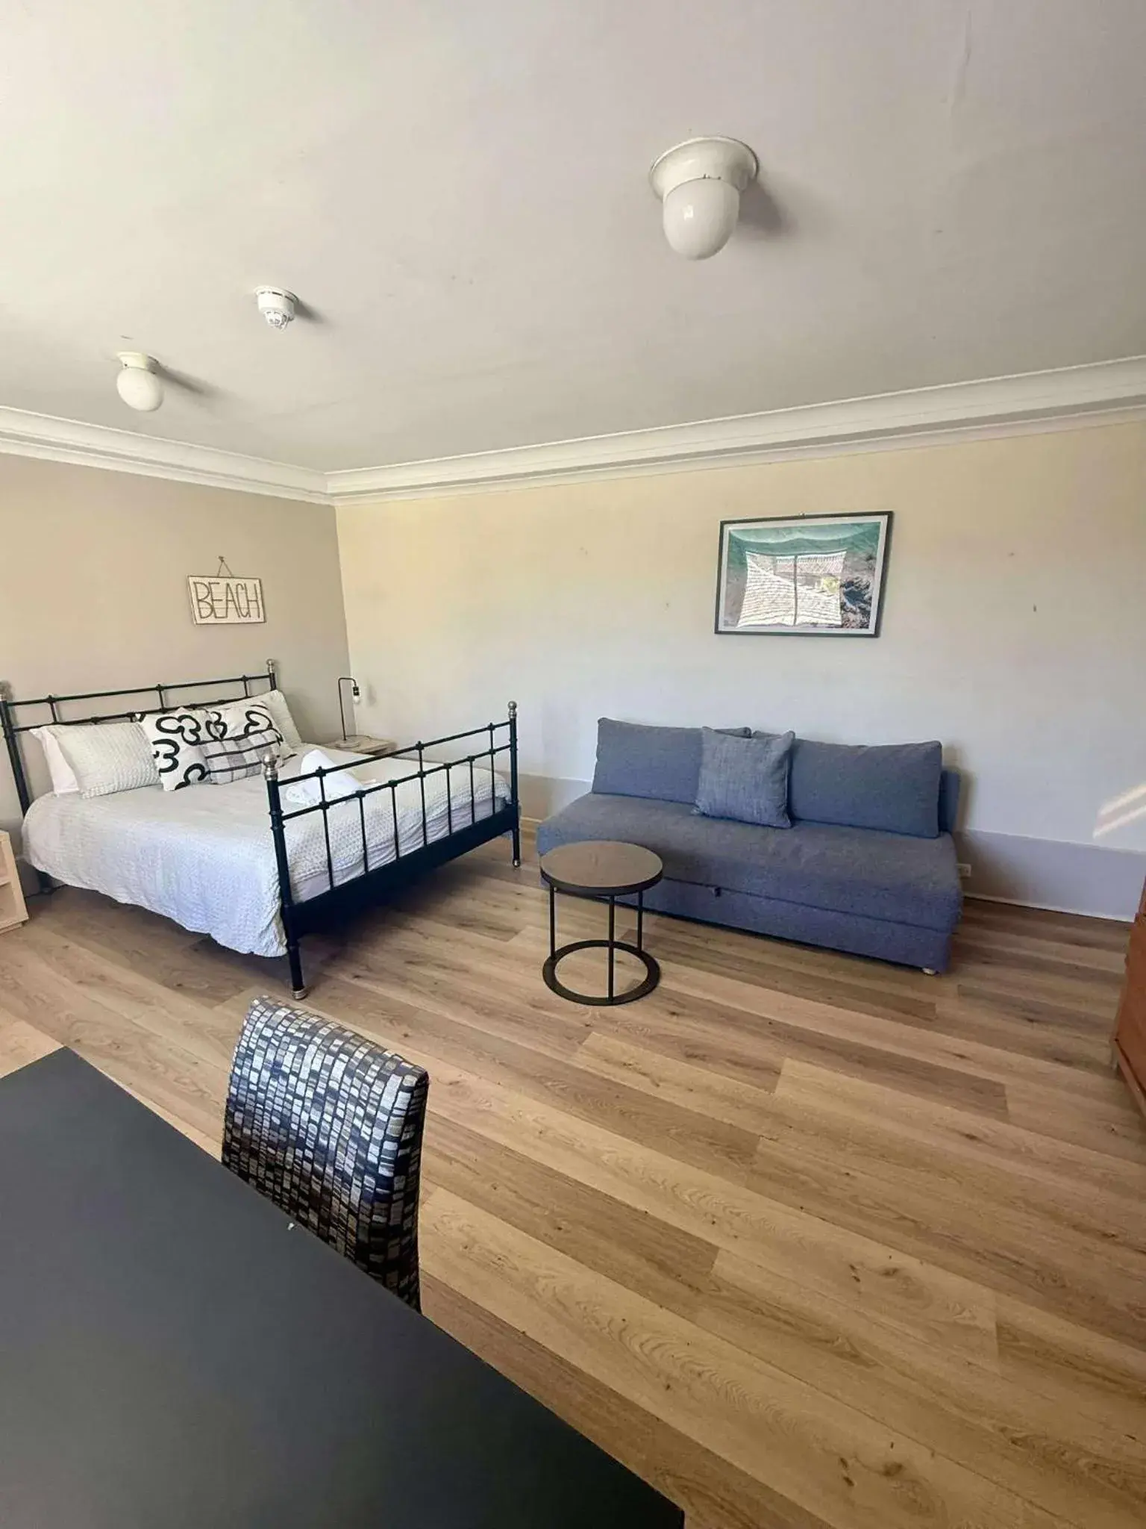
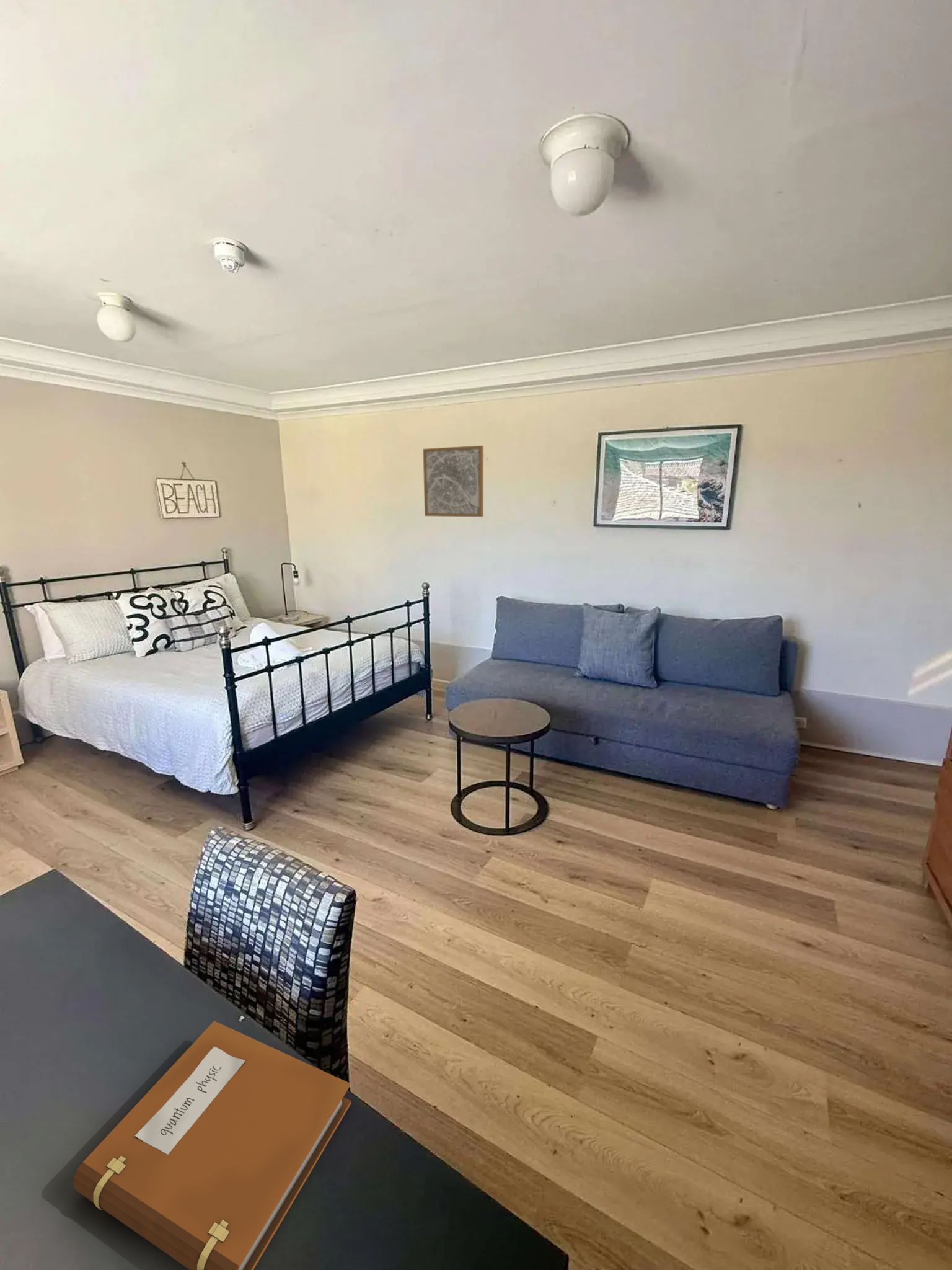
+ notebook (217, 1134)
+ wall art (452, 482)
